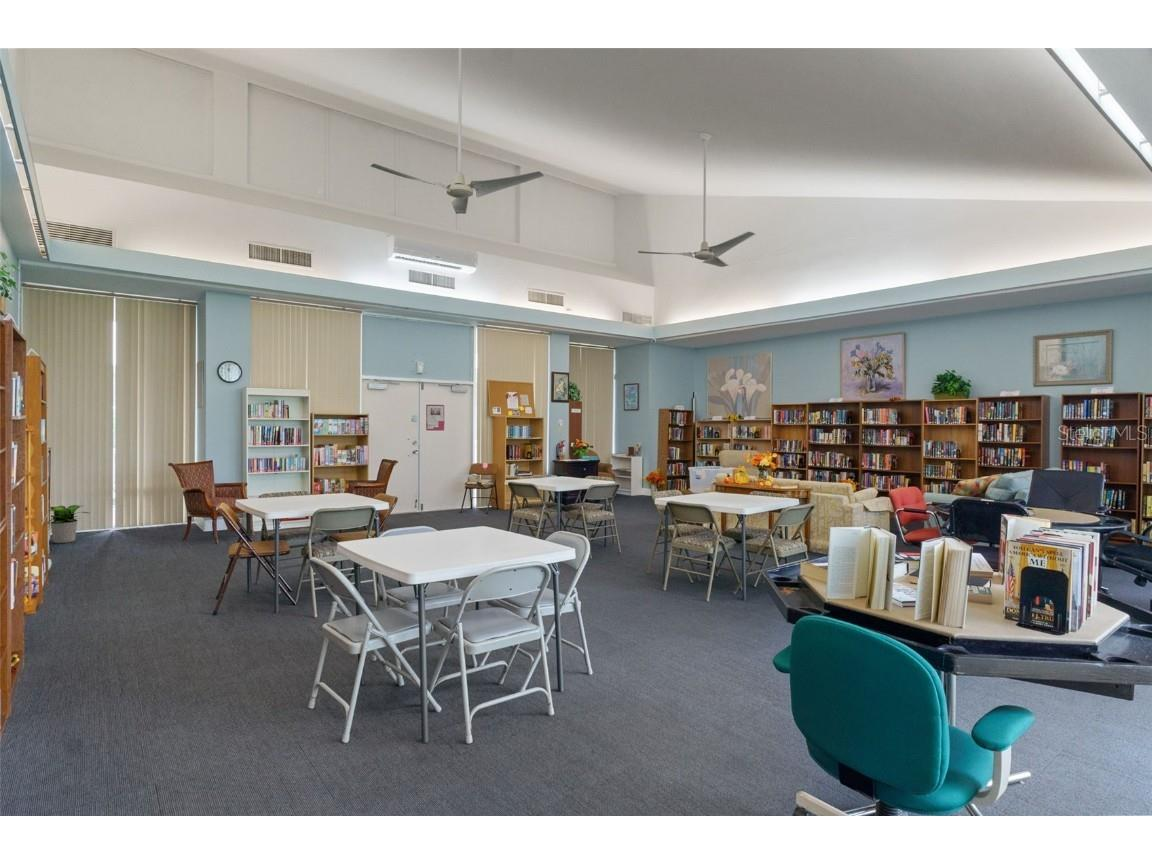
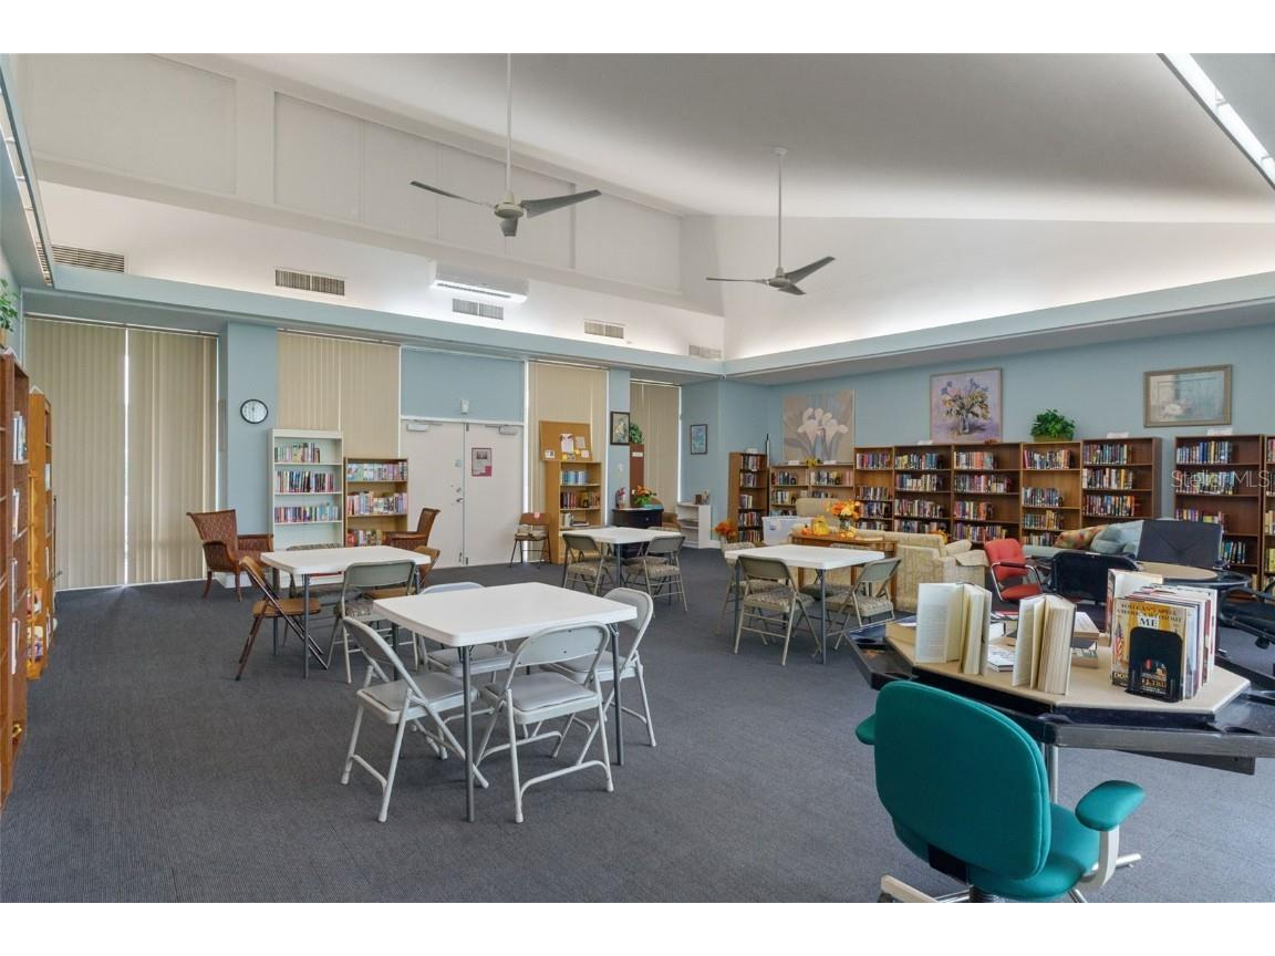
- potted plant (66, 524)
